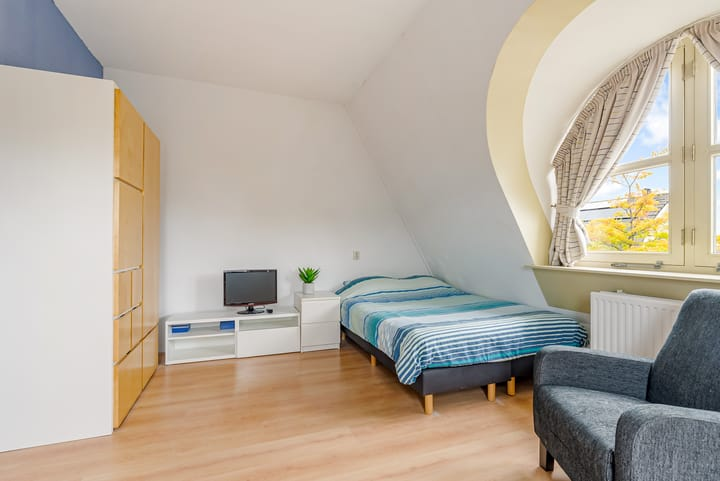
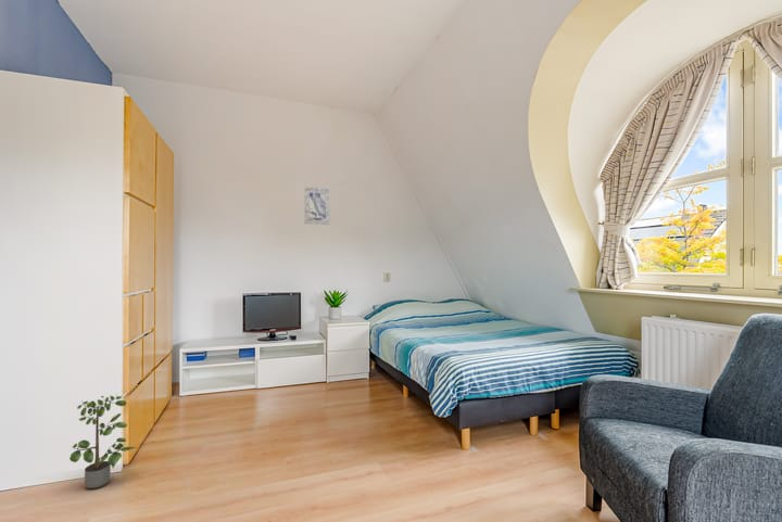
+ wall art (317, 205)
+ potted plant (103, 435)
